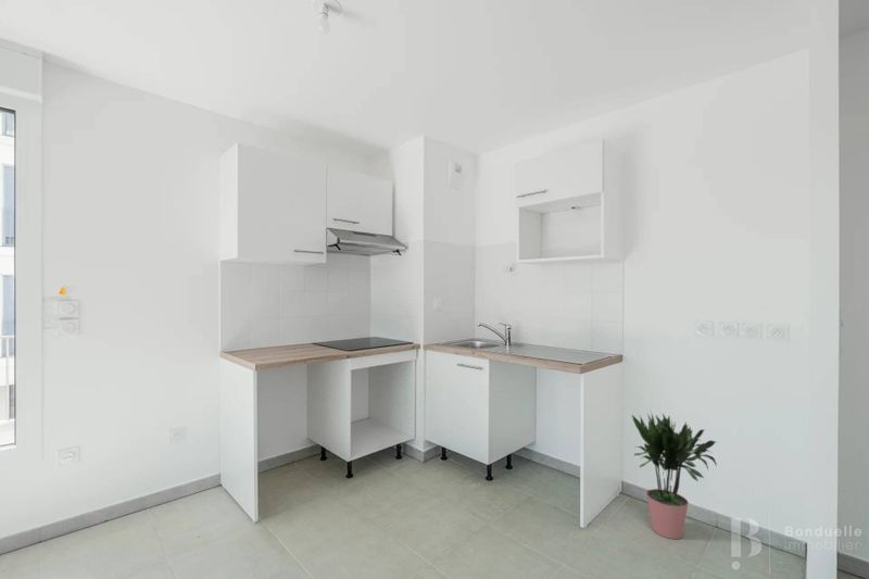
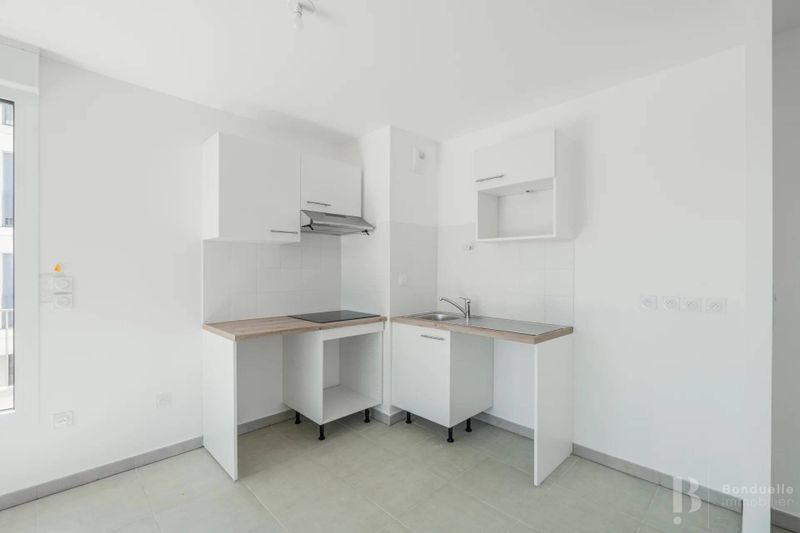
- potted plant (676, 473)
